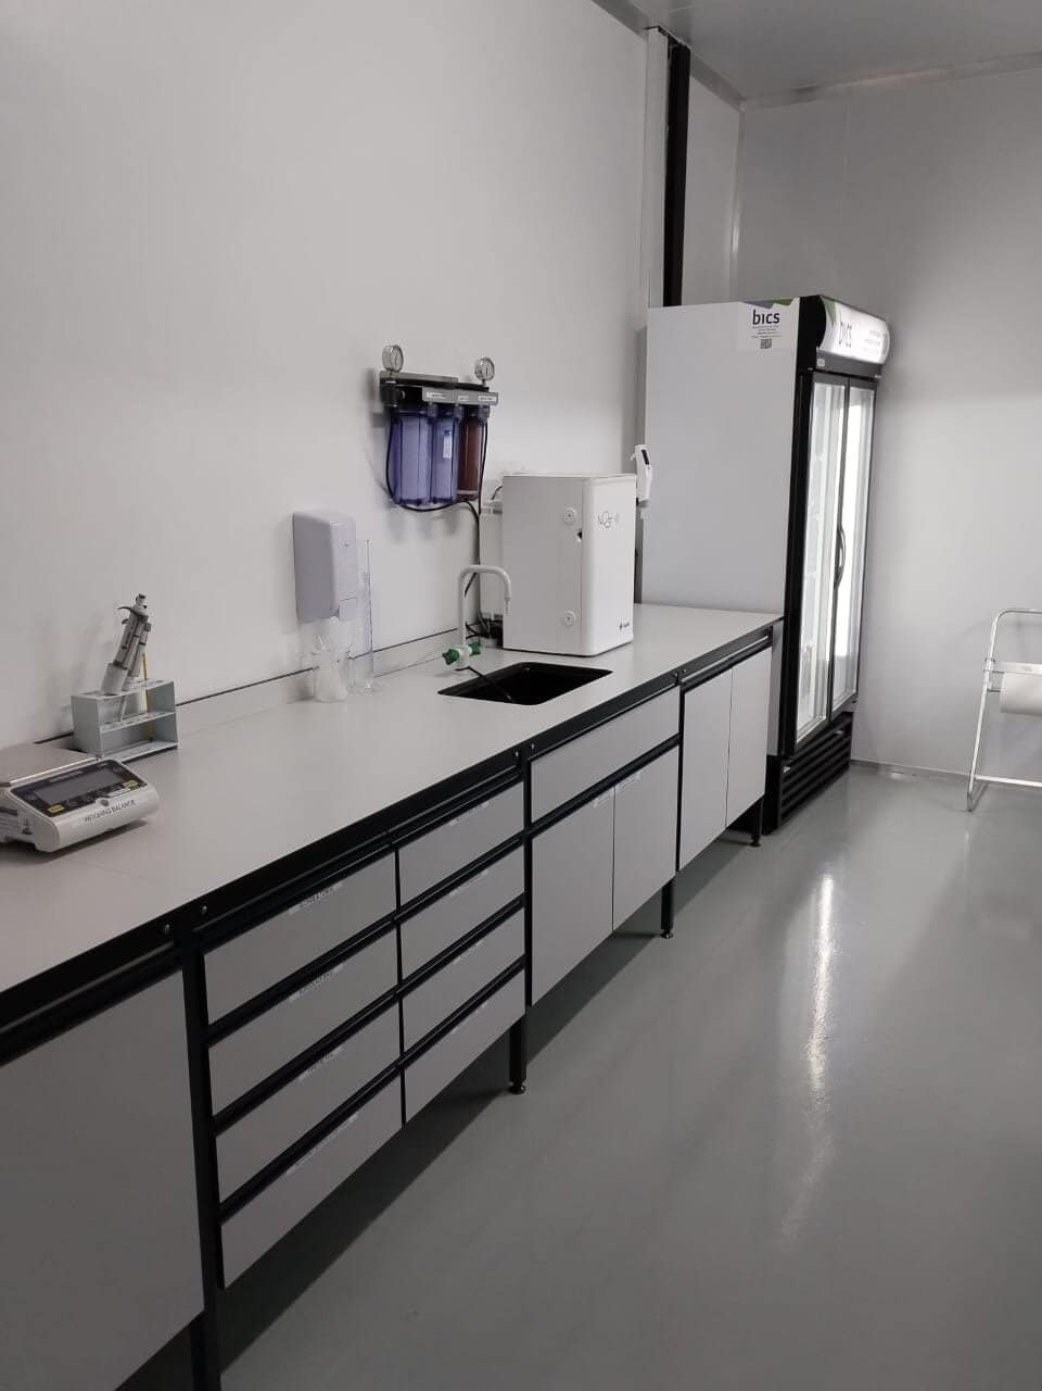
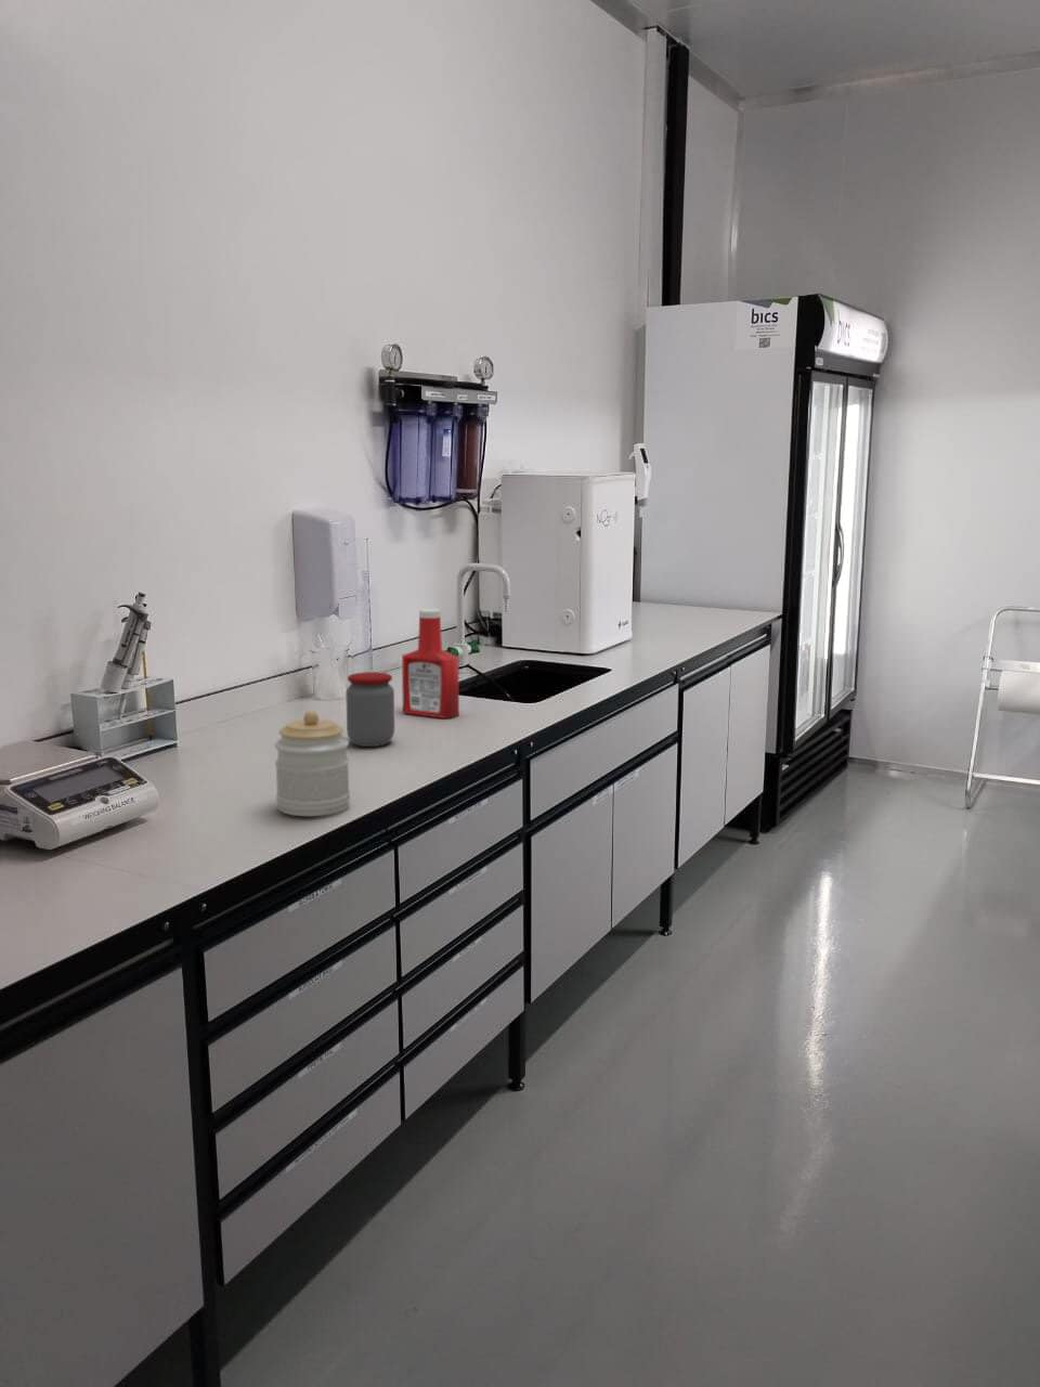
+ jar (369, 709)
+ jar (312, 759)
+ soap bottle (430, 662)
